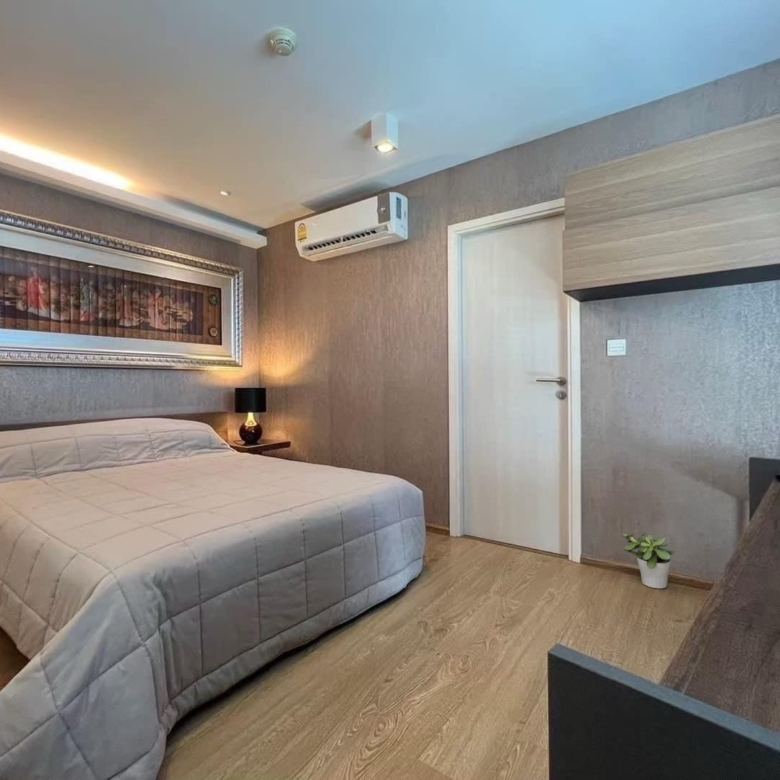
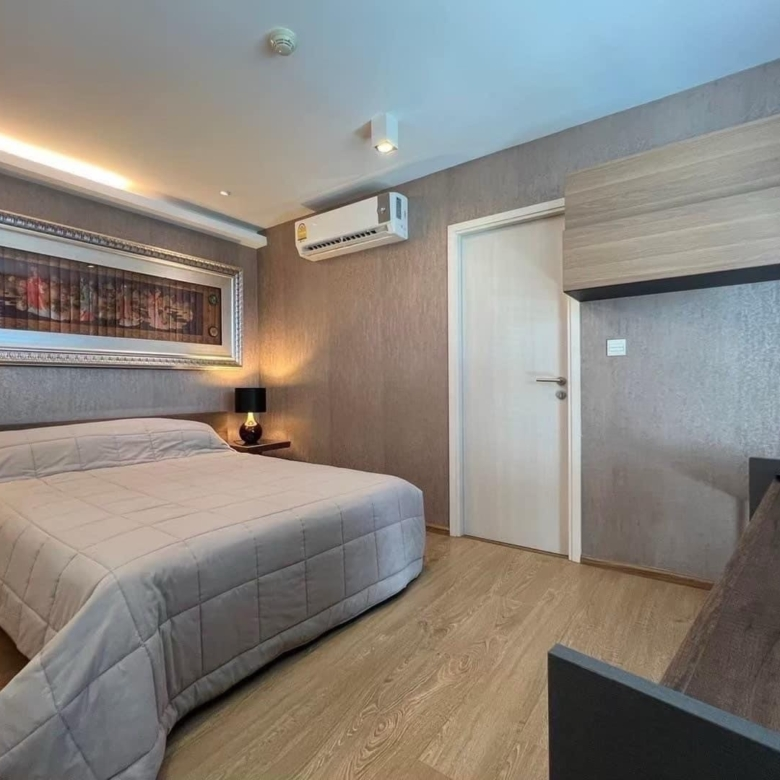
- potted plant (646, 558)
